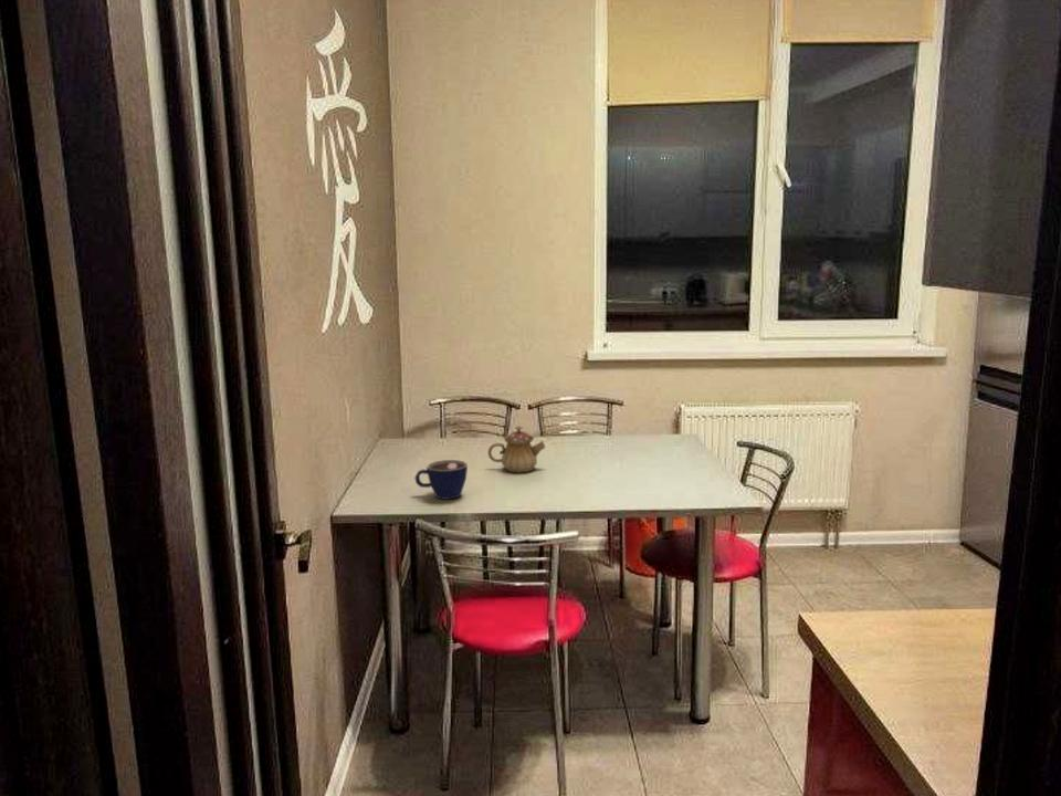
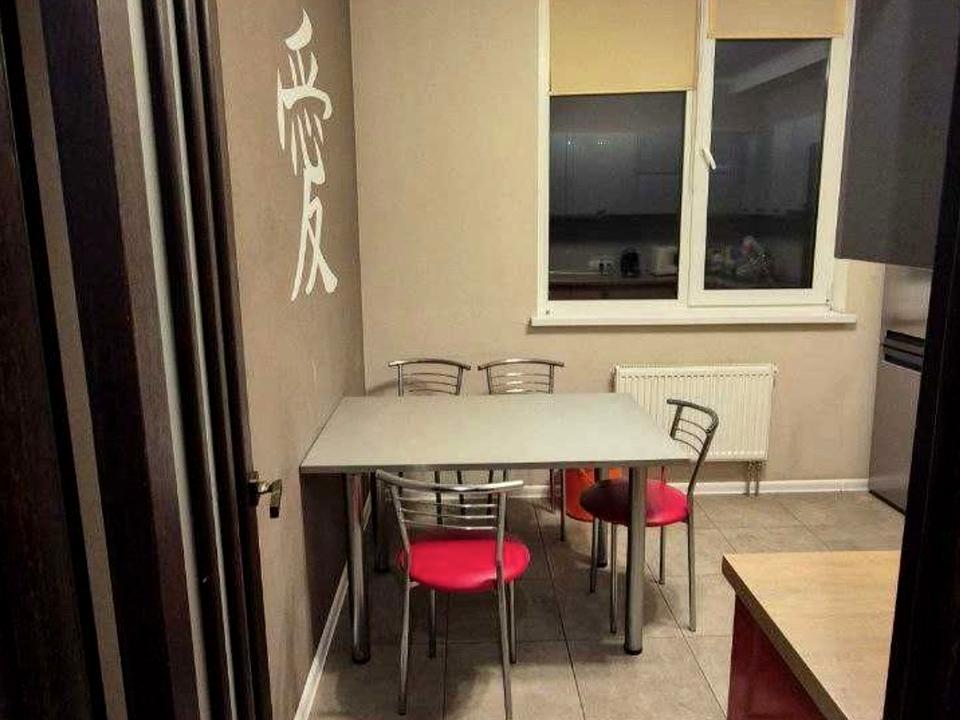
- teapot (516, 447)
- cup (441, 480)
